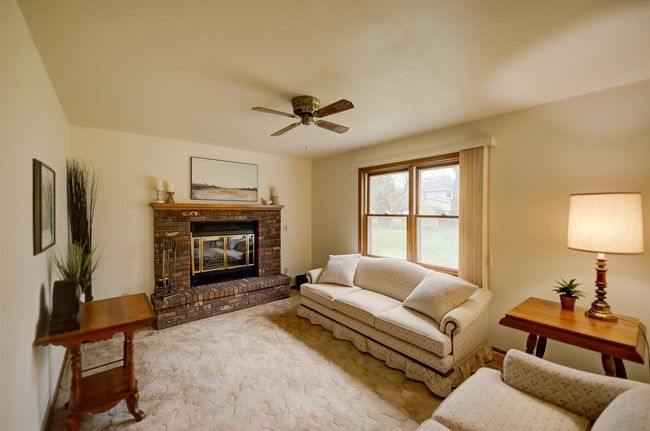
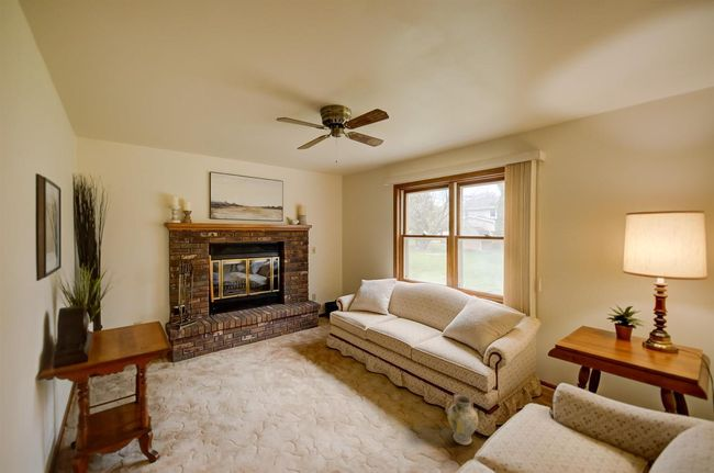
+ ceramic jug (461, 419)
